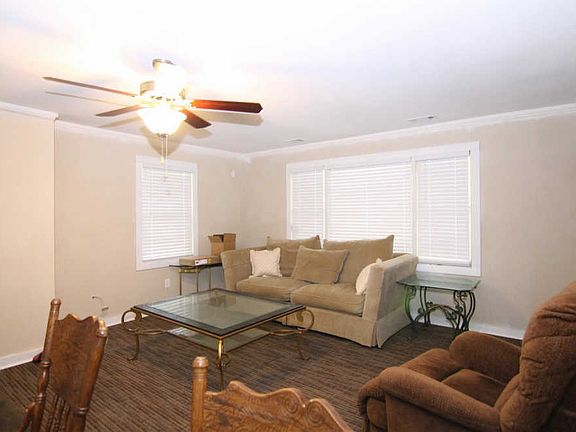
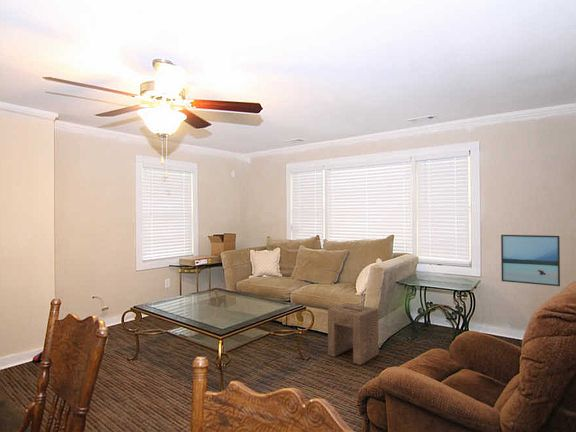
+ stool (353, 331)
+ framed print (529, 259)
